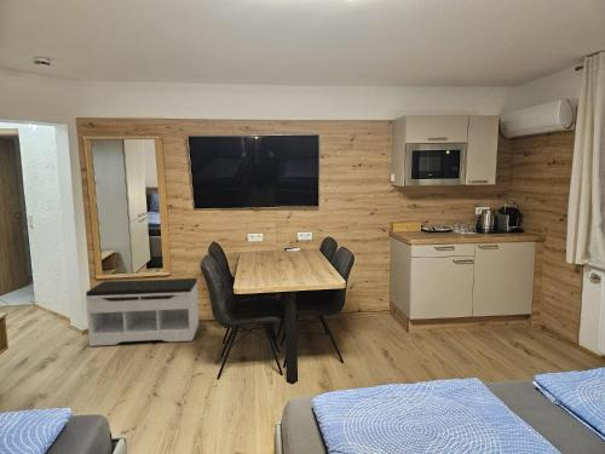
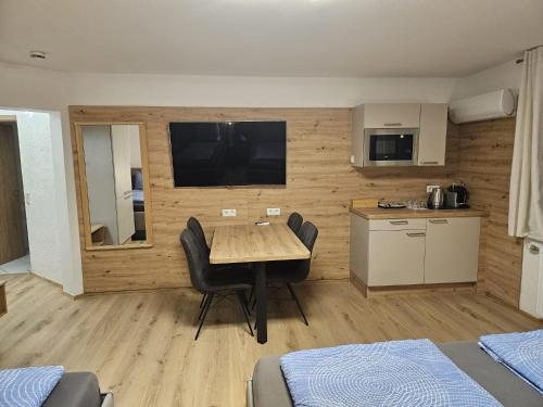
- bench (145, 309)
